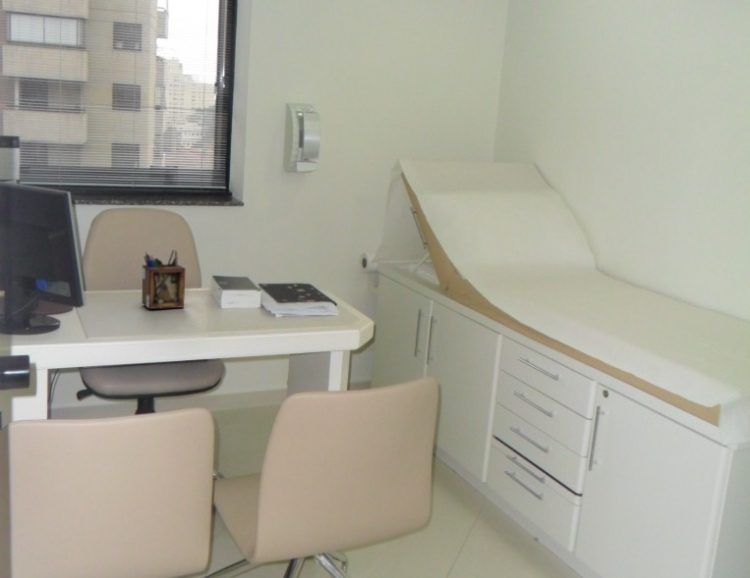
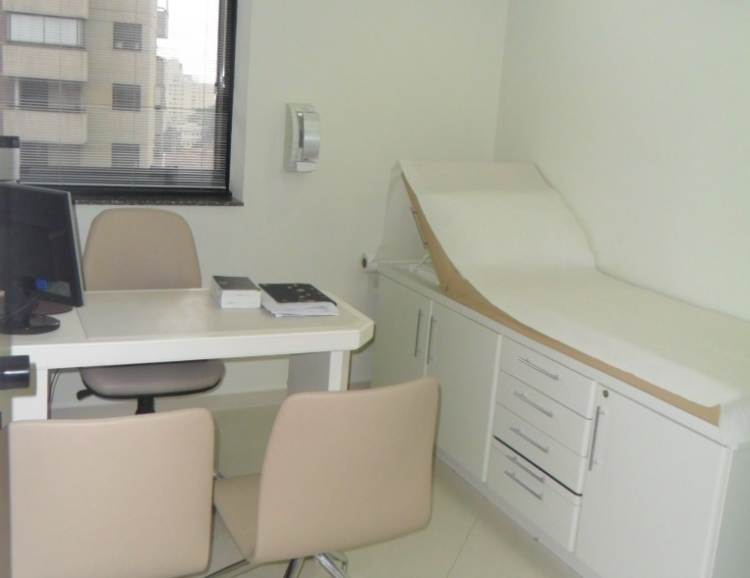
- desk organizer (163, 278)
